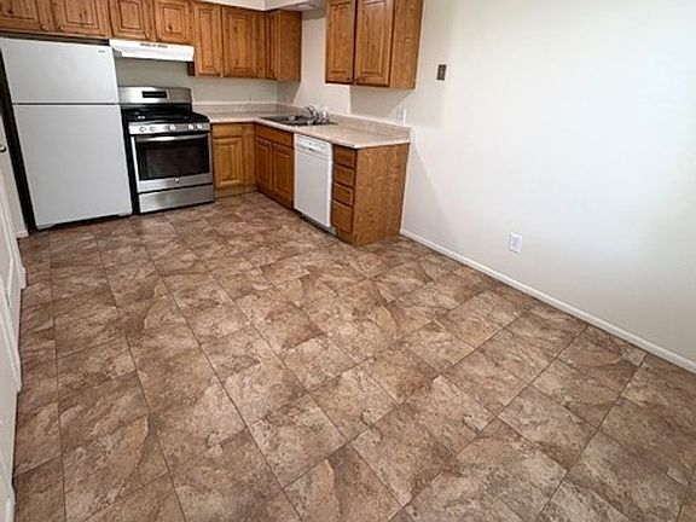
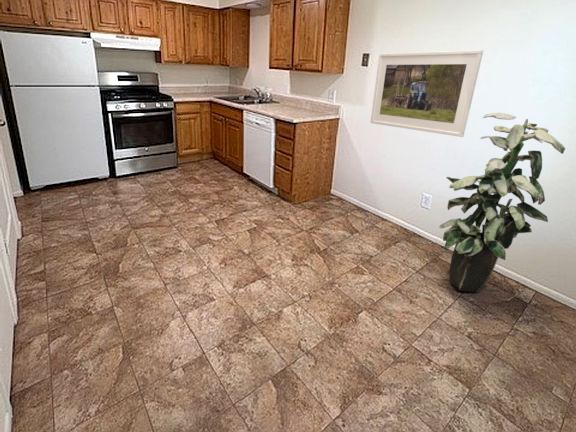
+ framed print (418, 92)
+ indoor plant (488, 206)
